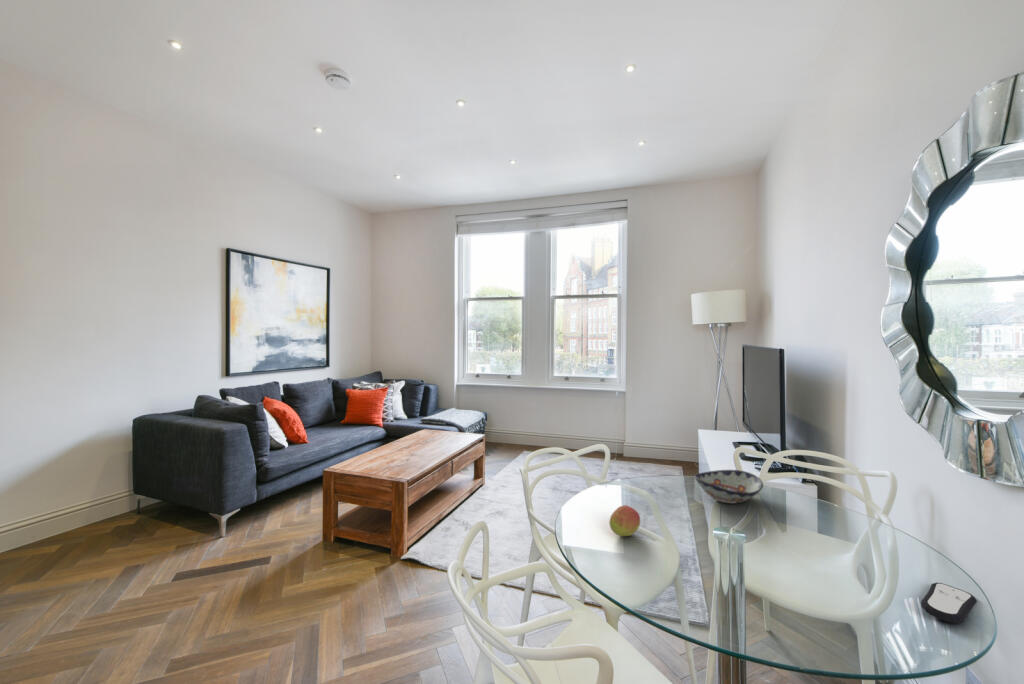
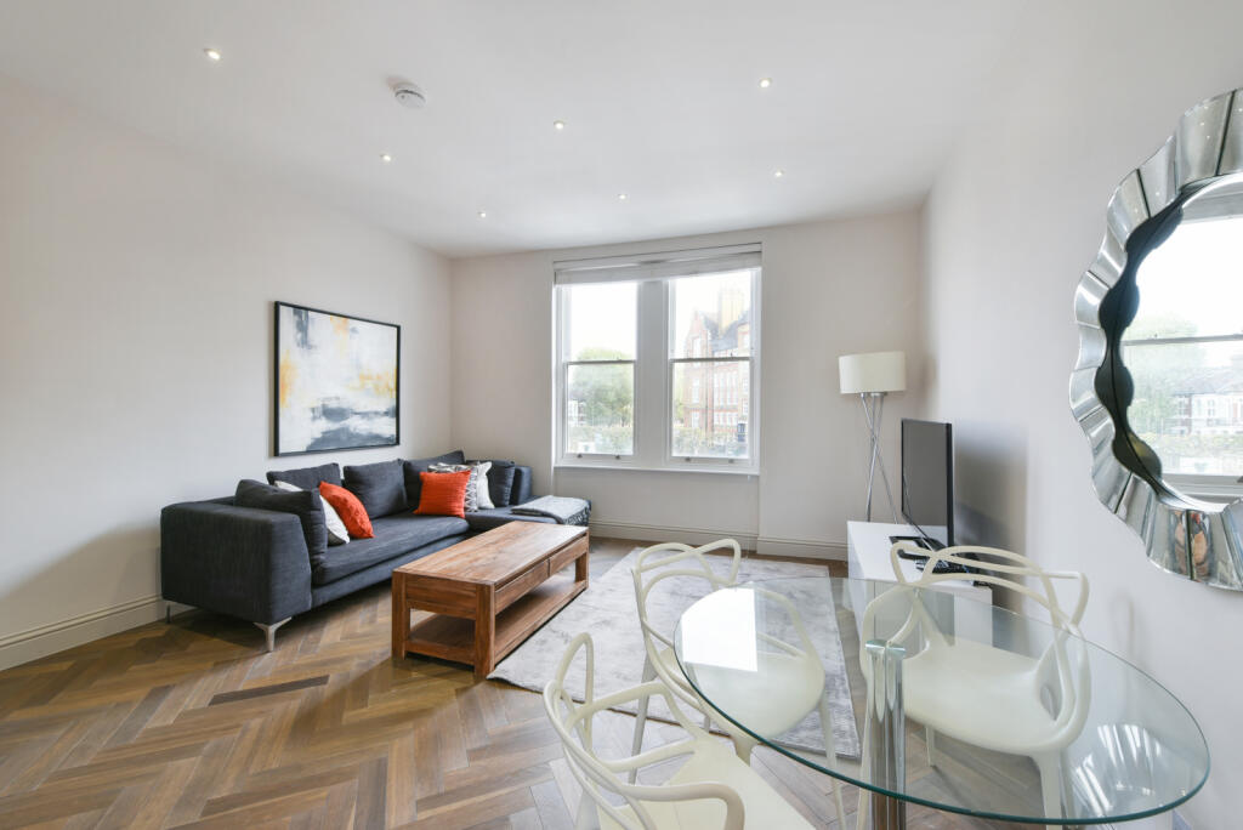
- remote control (947, 602)
- decorative bowl (727, 488)
- fruit (624, 521)
